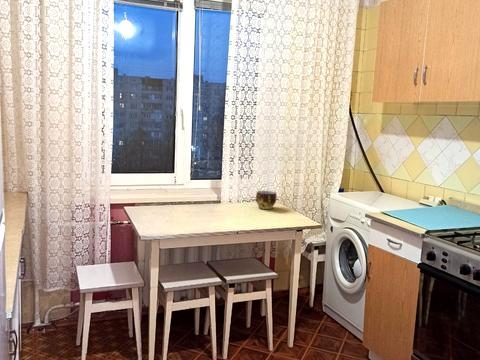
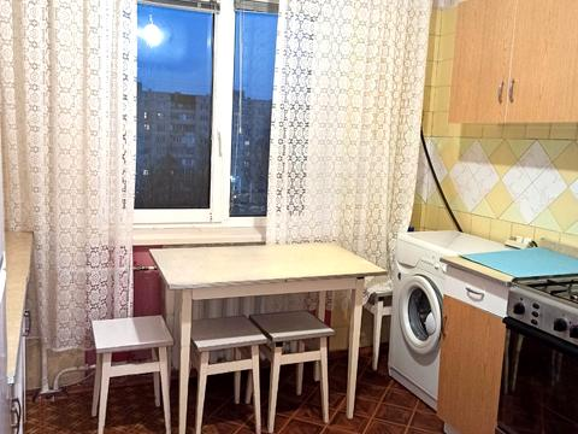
- cup (266, 200)
